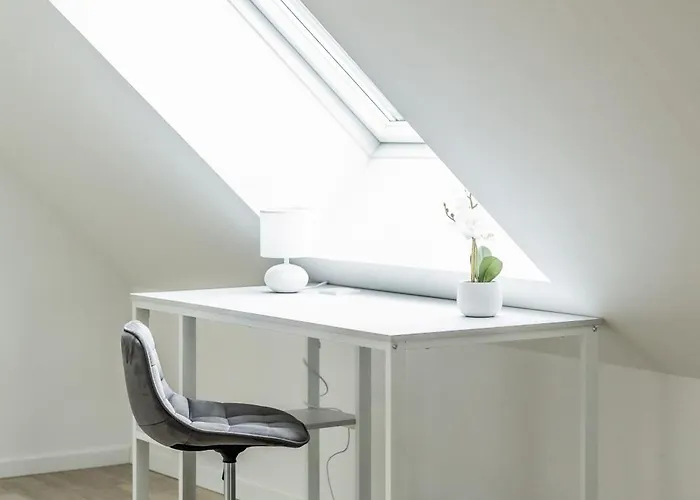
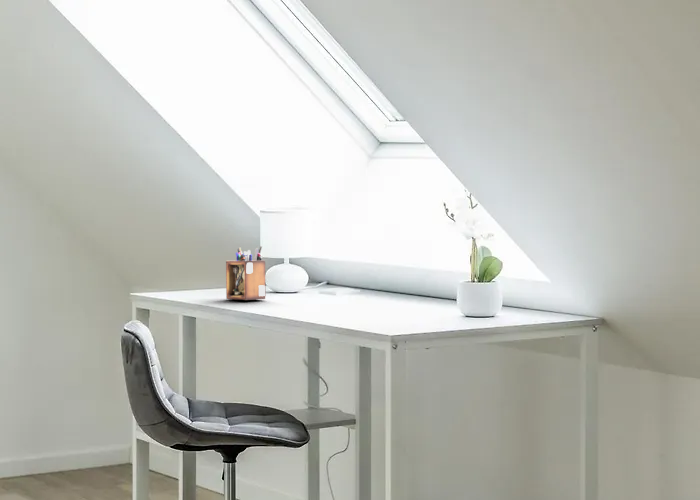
+ desk organizer (245, 272)
